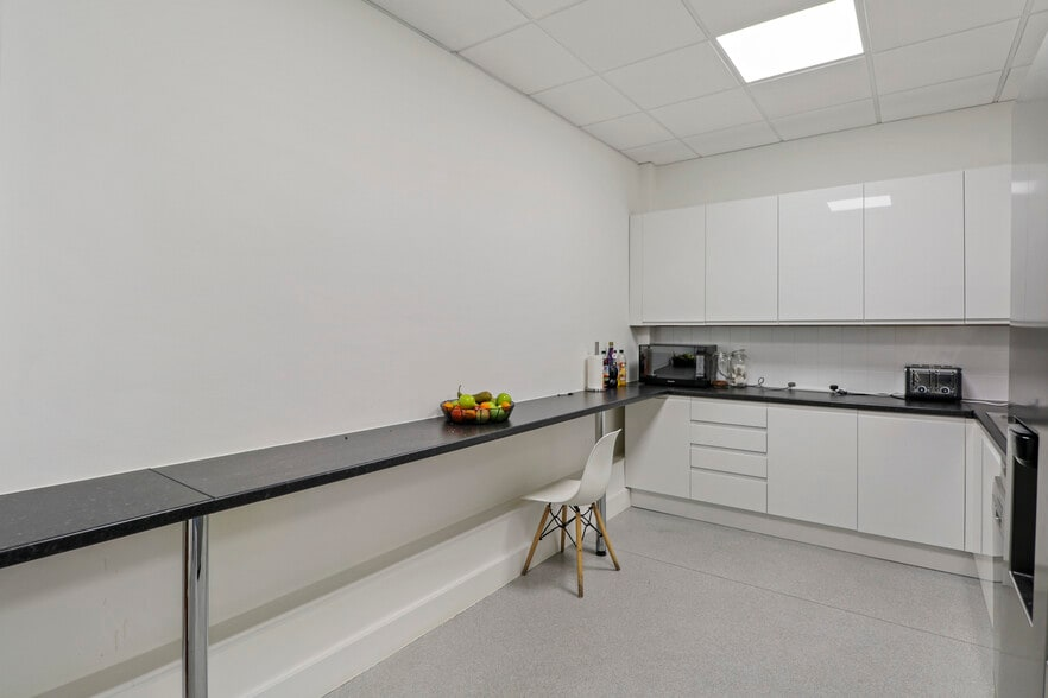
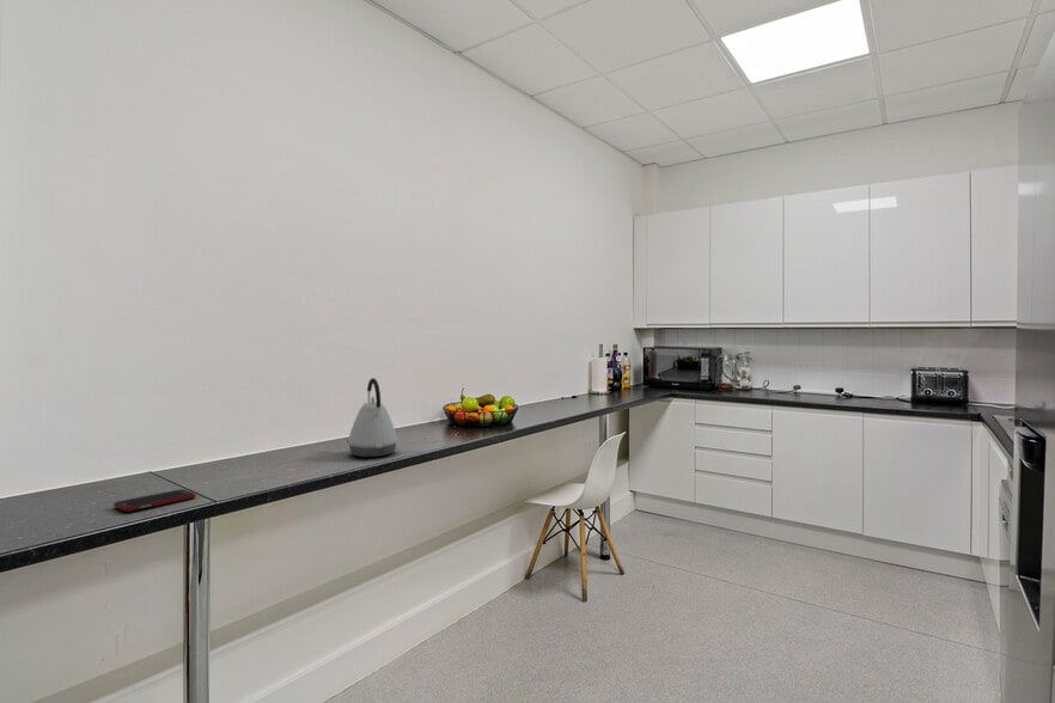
+ cell phone (155, 500)
+ kettle (372, 415)
